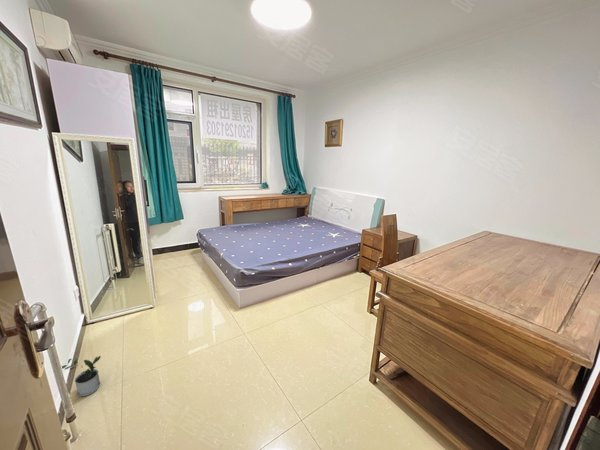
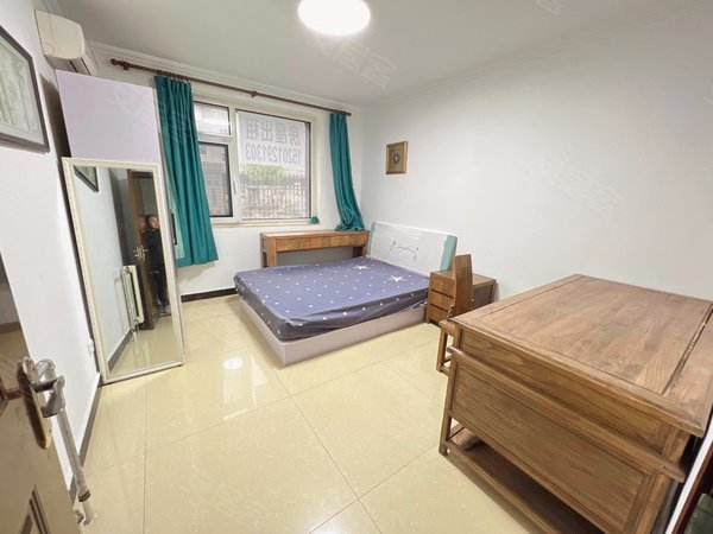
- potted plant (85, 374)
